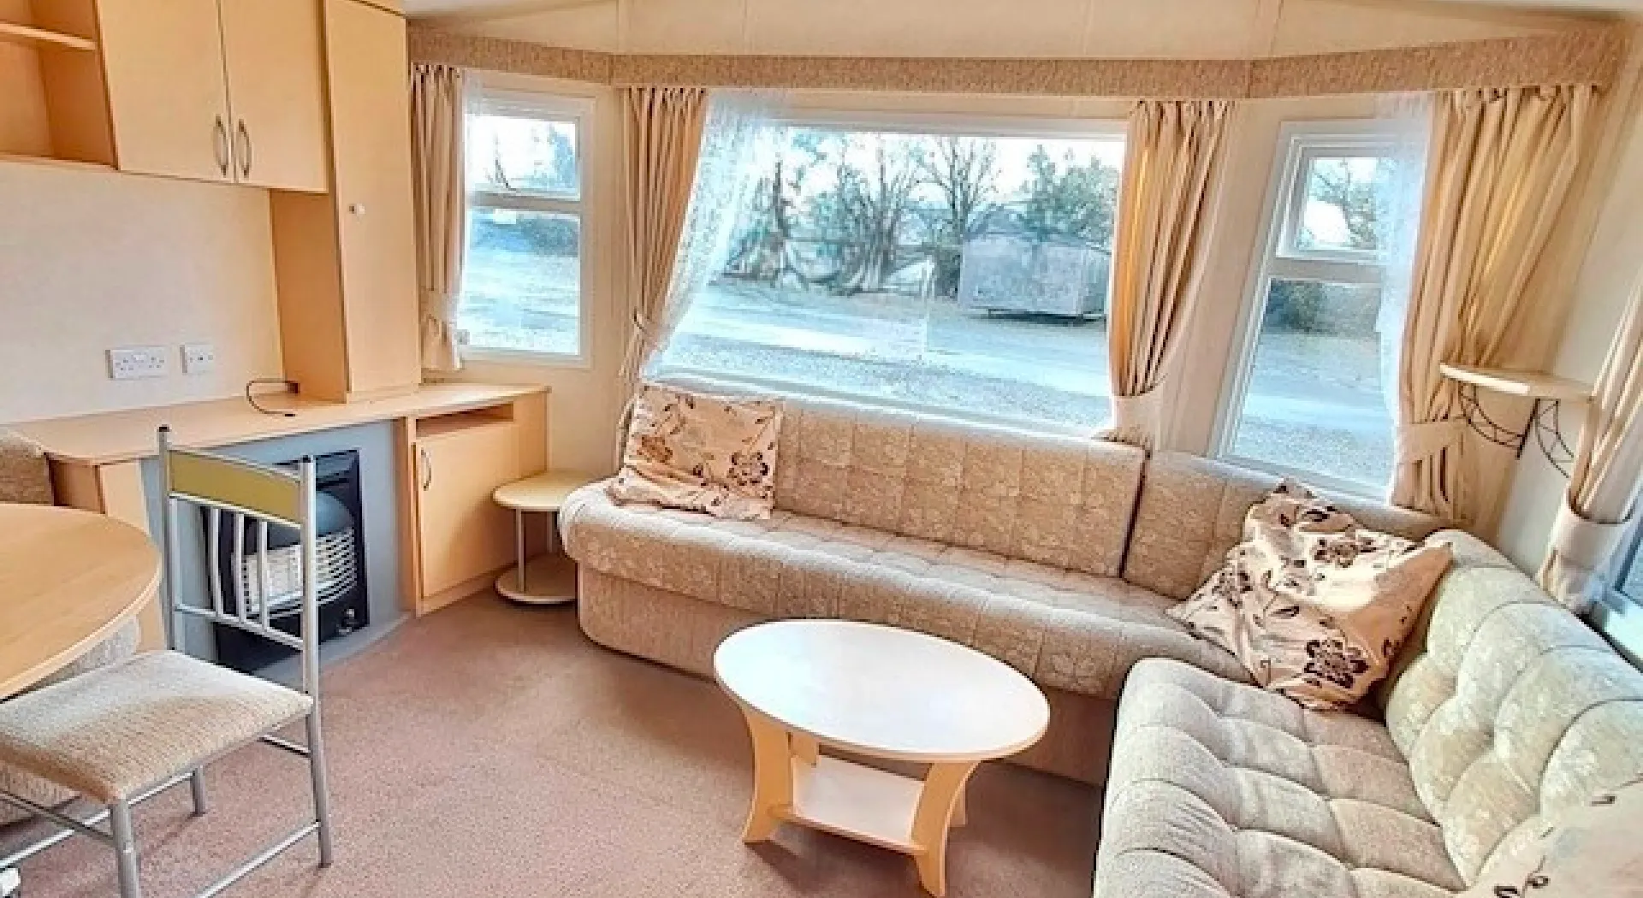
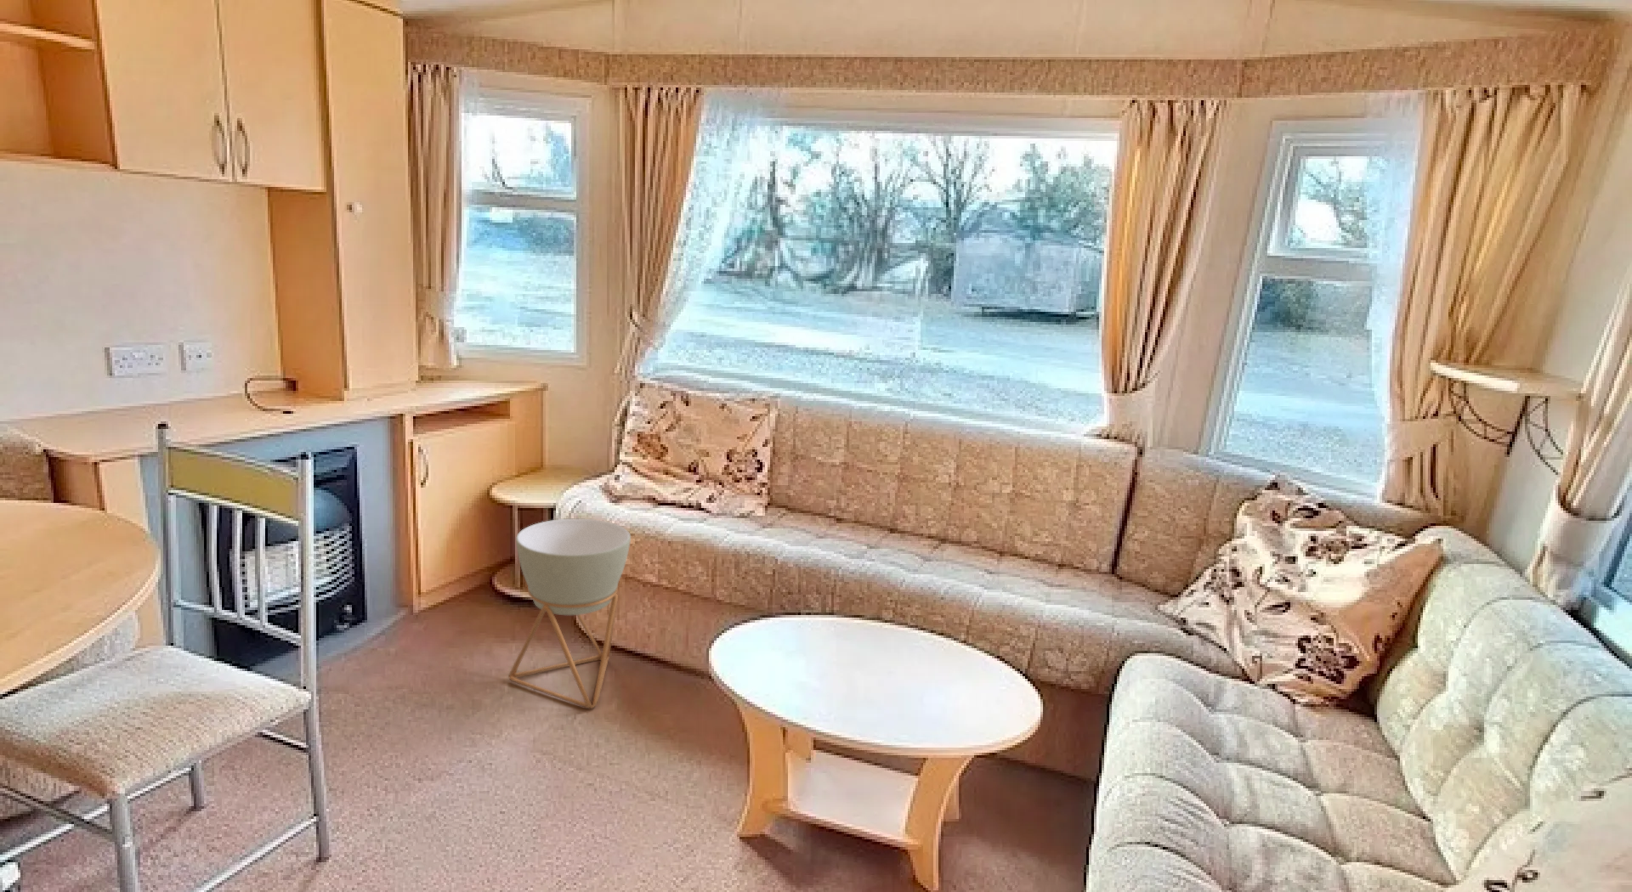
+ planter (573, 609)
